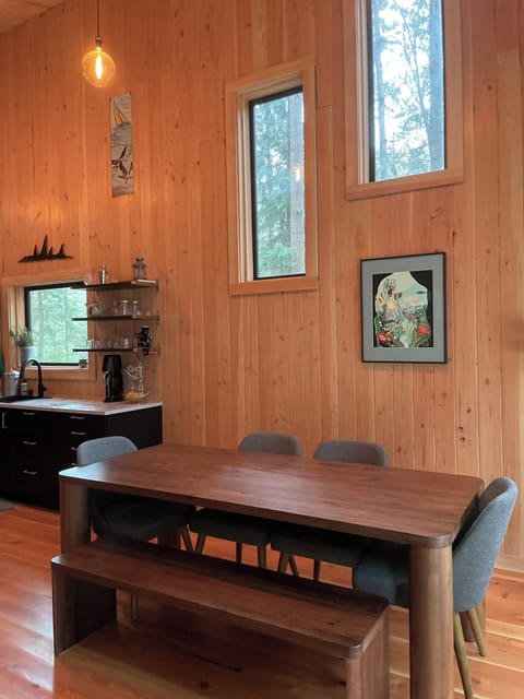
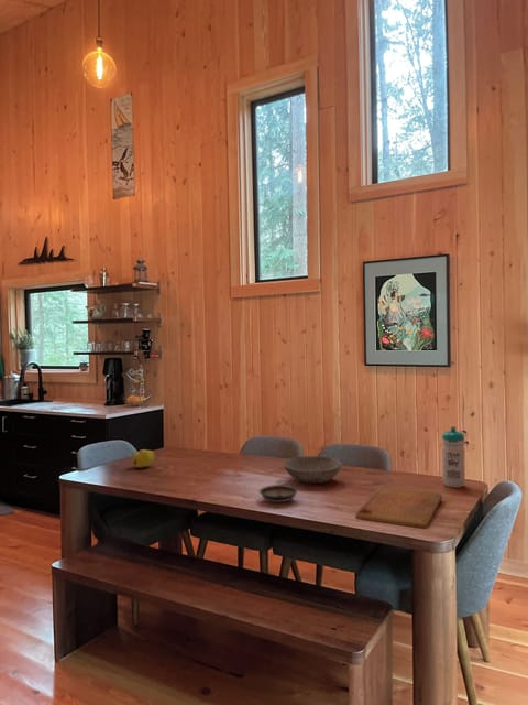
+ bowl (312, 471)
+ fruit (144, 457)
+ water bottle (453, 455)
+ cutting board (400, 505)
+ saucer (278, 495)
